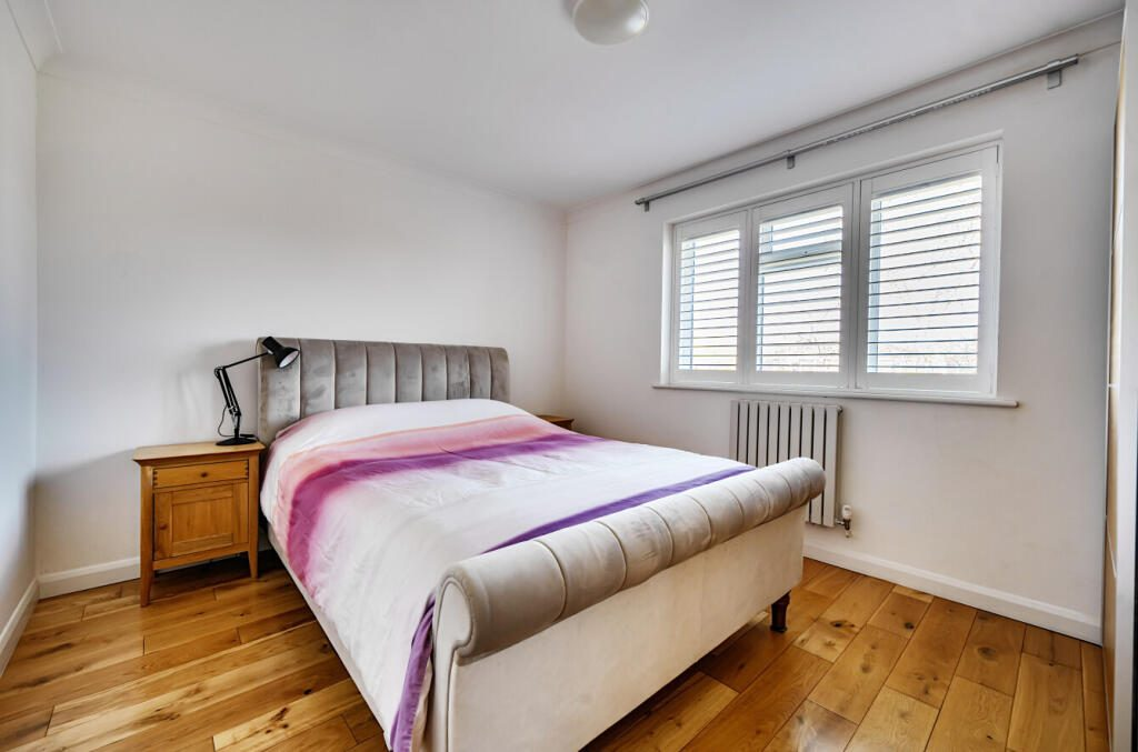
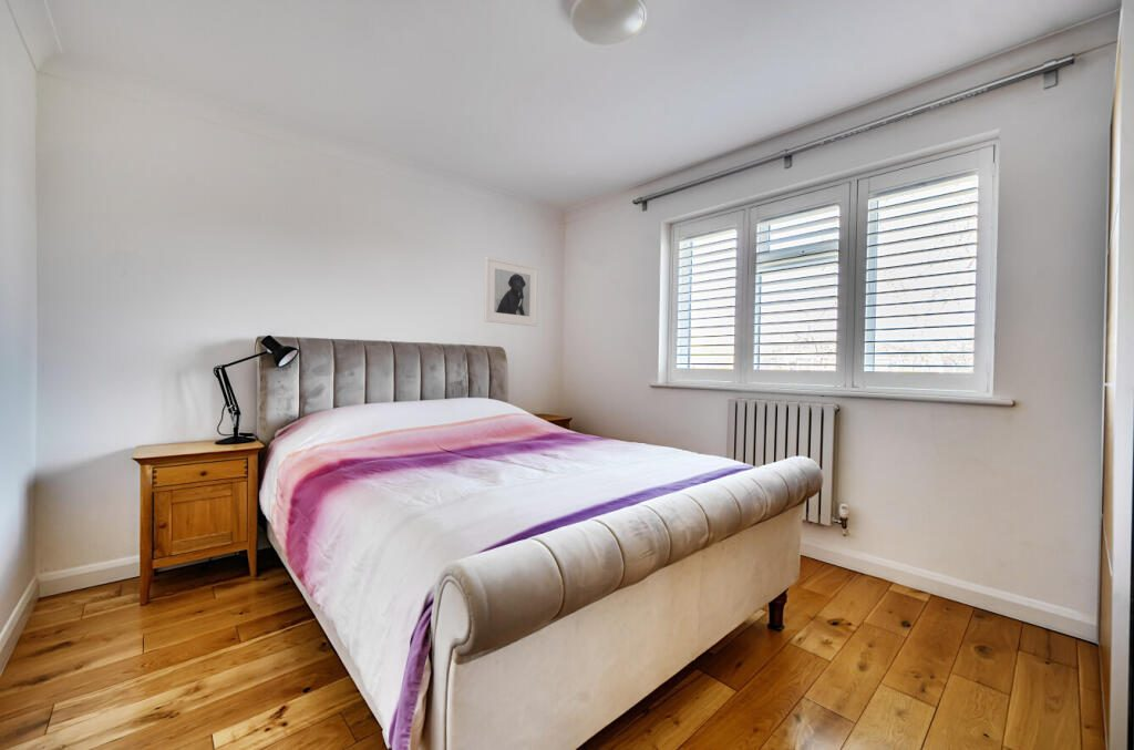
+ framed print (512, 292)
